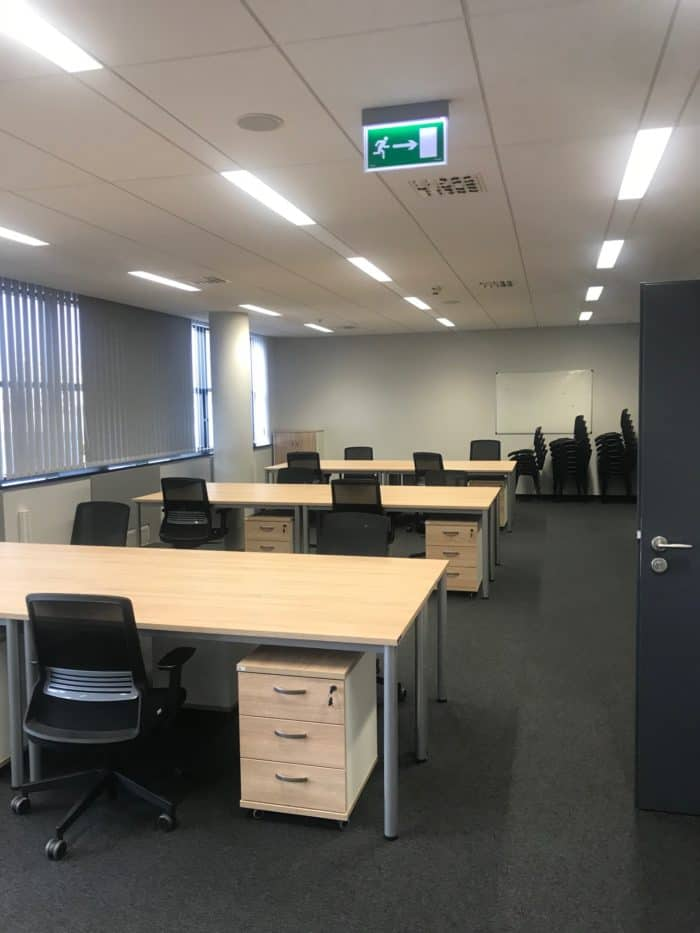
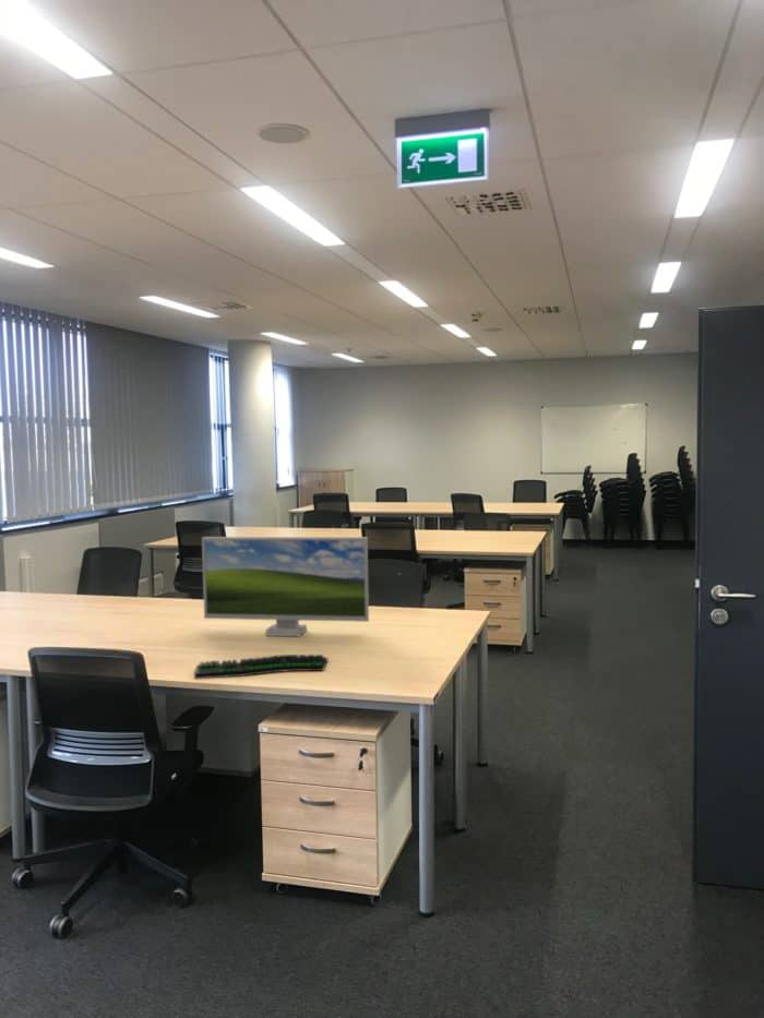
+ monitor (285, 585)
+ keyboard (263, 663)
